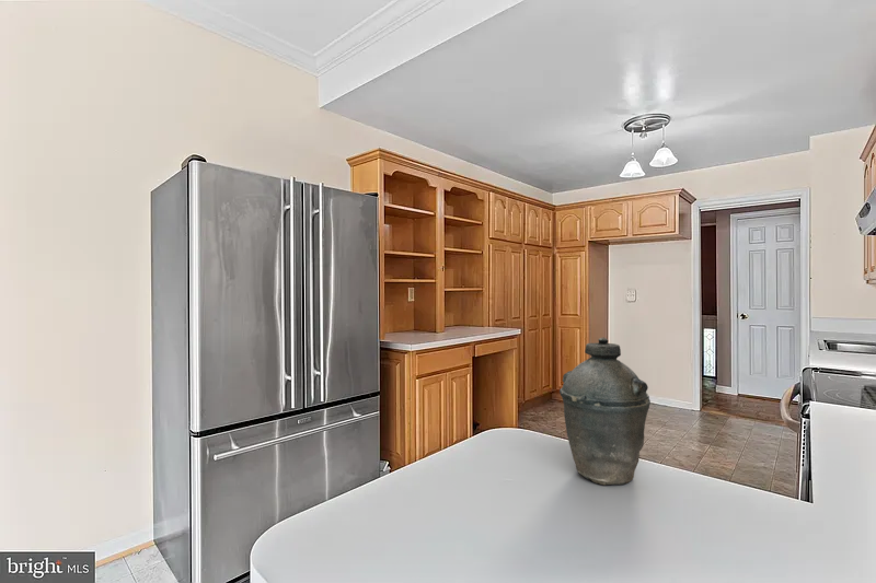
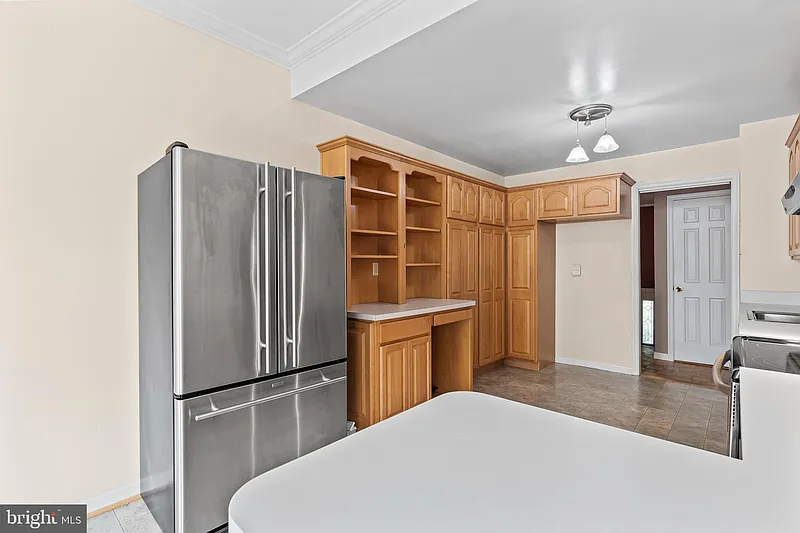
- kettle (604, 406)
